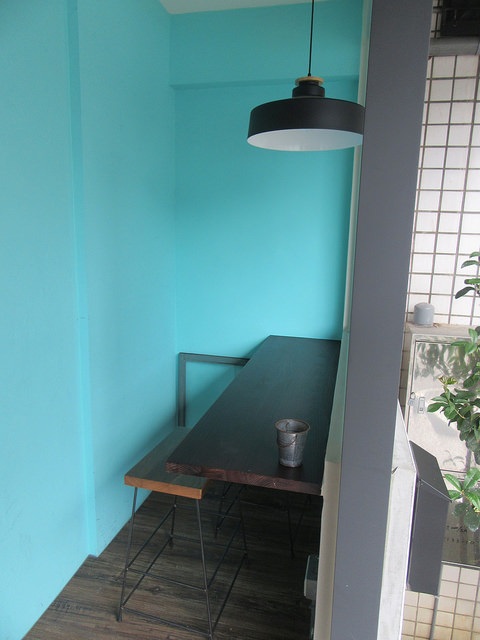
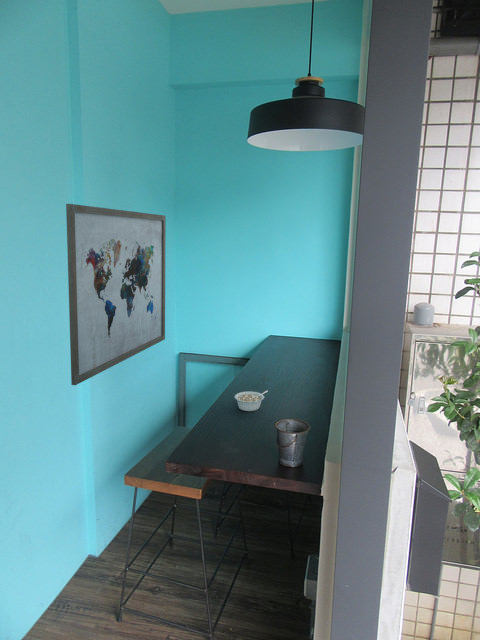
+ wall art (126, 286)
+ legume (249, 400)
